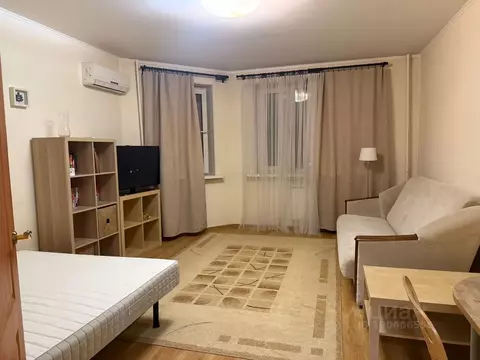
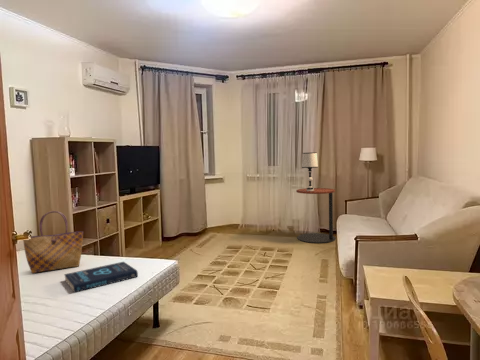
+ side table (329, 214)
+ tote bag (54, 239)
+ table lamp (309, 171)
+ book (101, 276)
